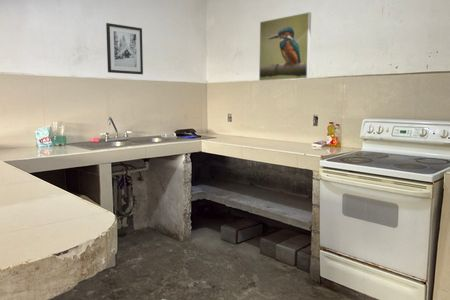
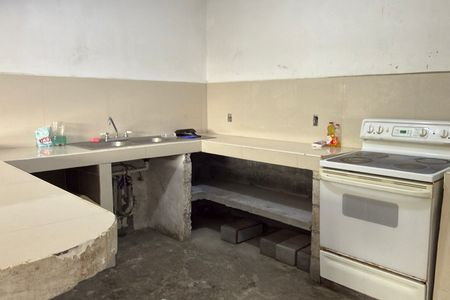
- wall art (125, 49)
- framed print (283, 48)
